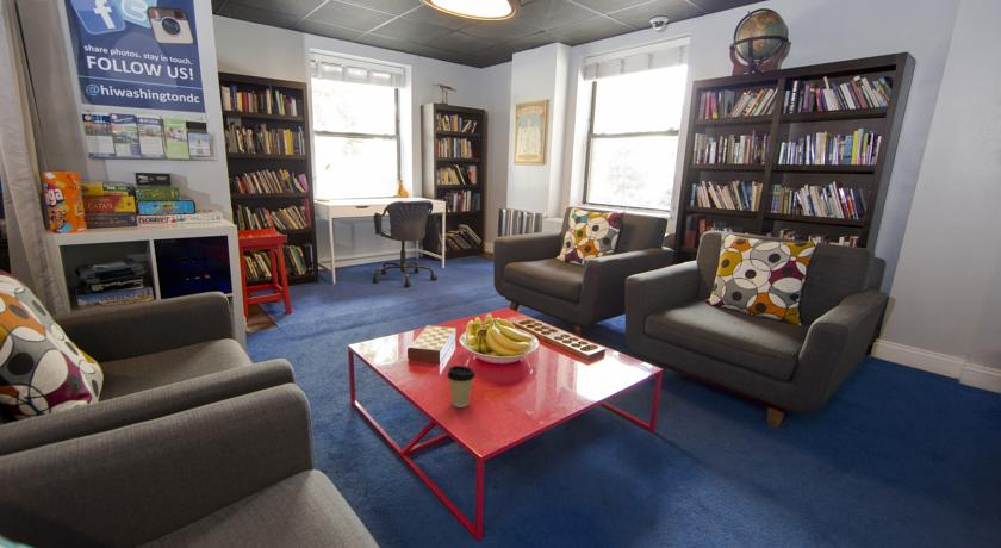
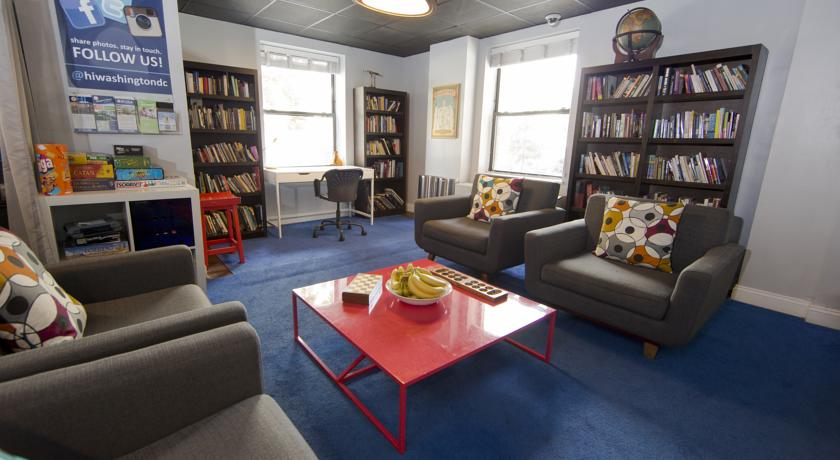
- coffee cup (460, 386)
